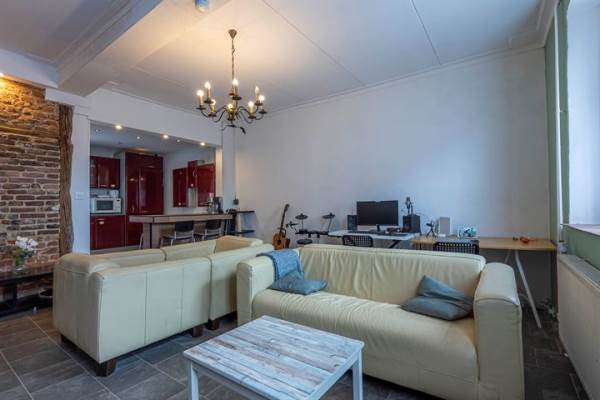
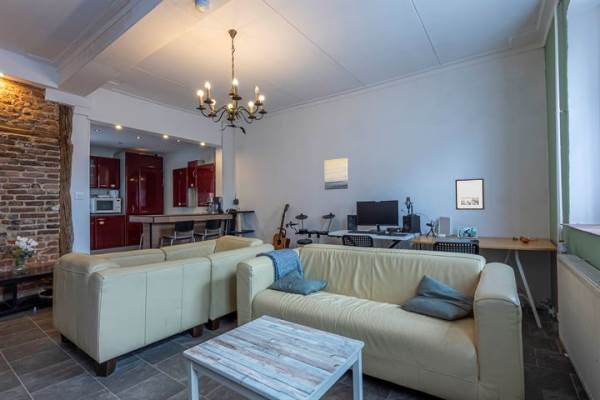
+ wall art (469, 194)
+ wall art (335, 174)
